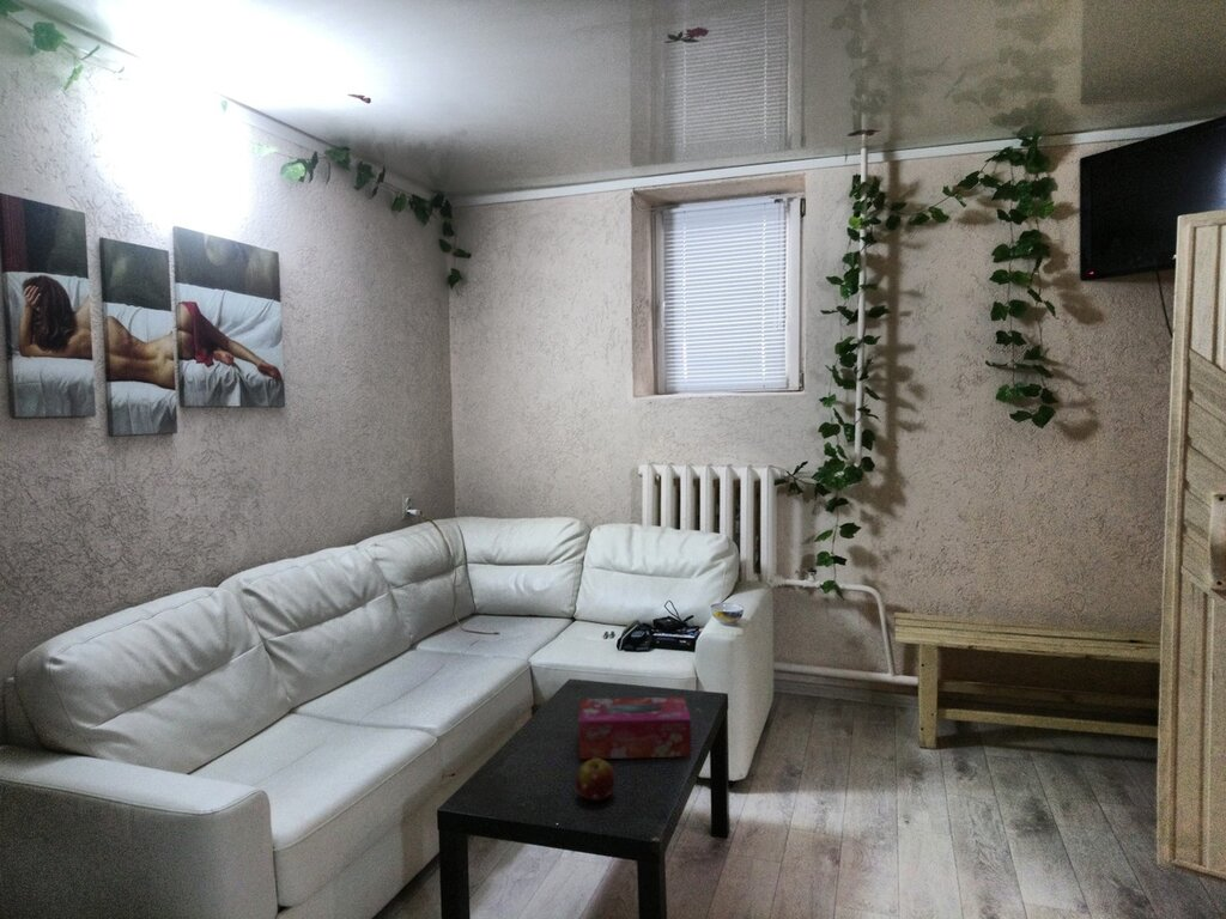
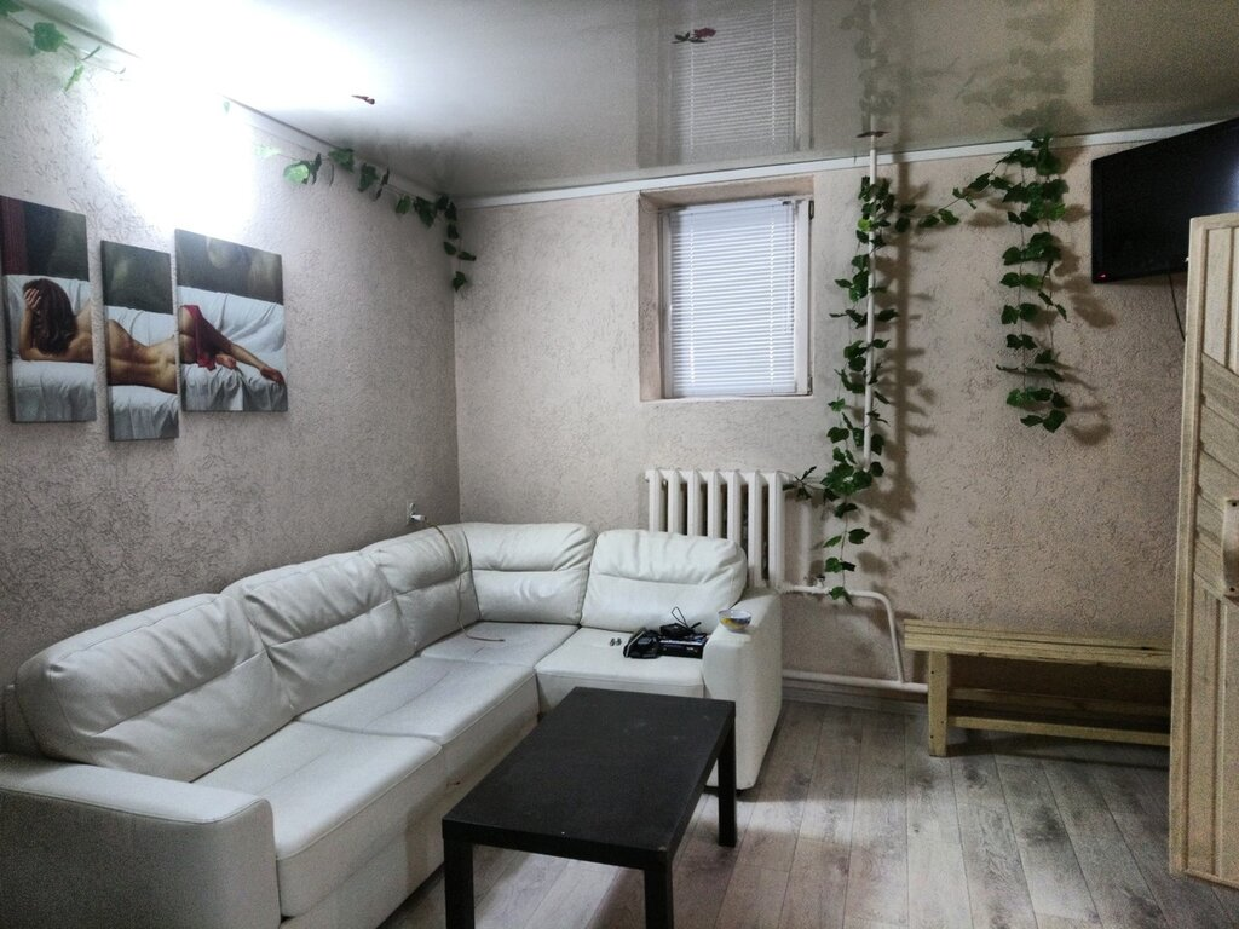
- fruit (595, 779)
- tissue box (633, 726)
